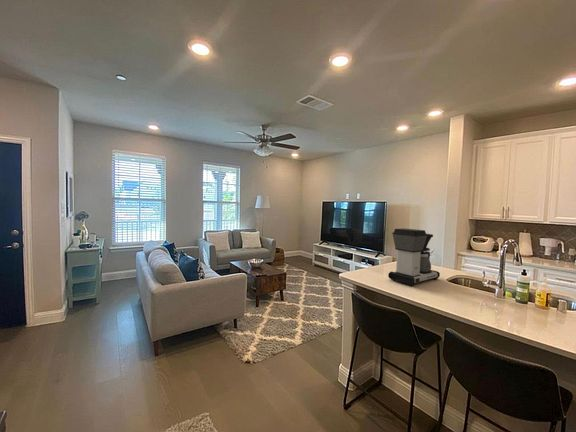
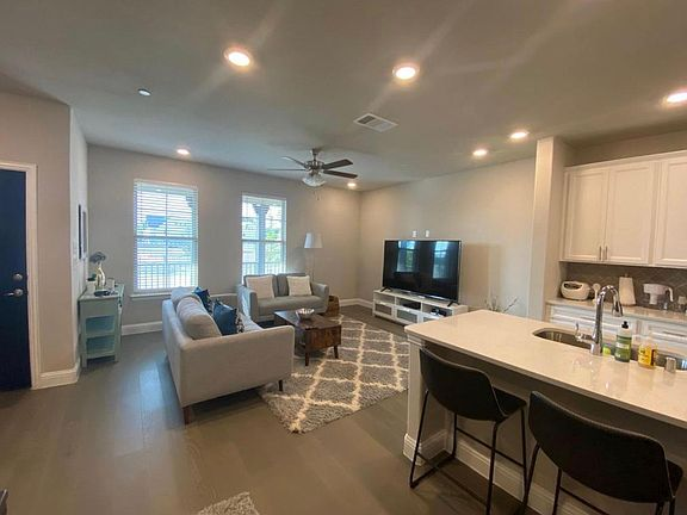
- coffee maker (415, 254)
